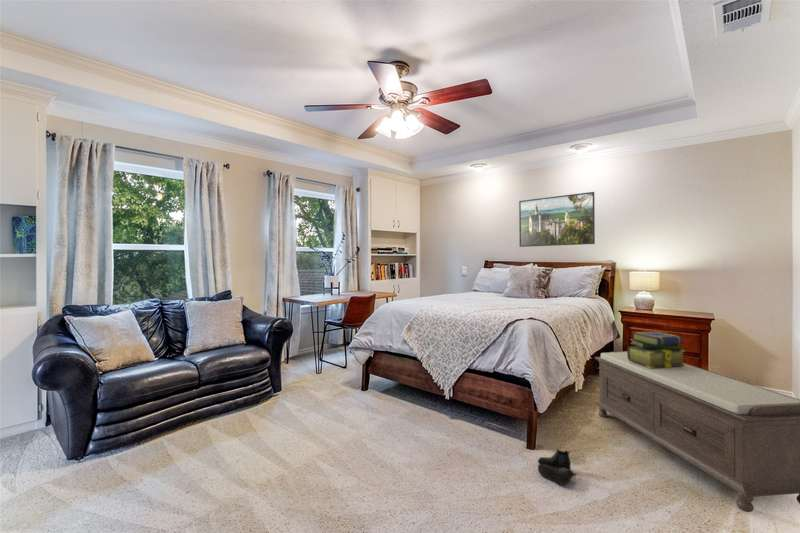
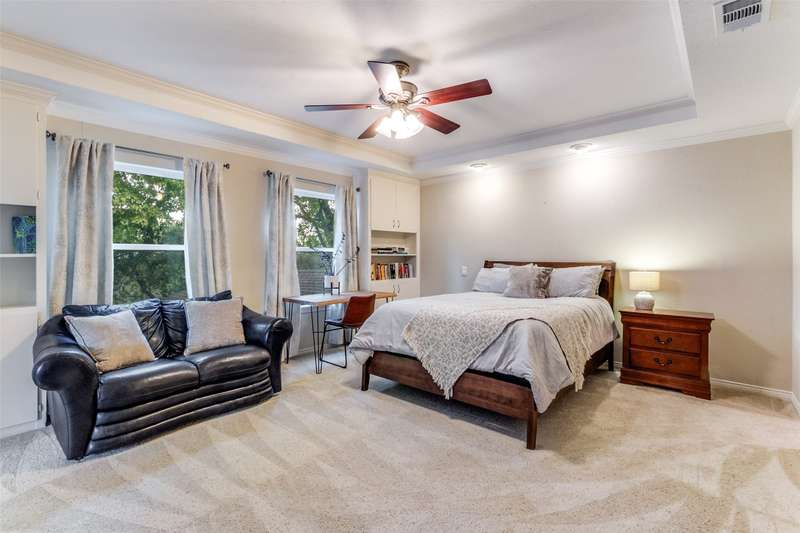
- bench (681, 411)
- boots (556, 464)
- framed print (554, 221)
- stack of books (655, 348)
